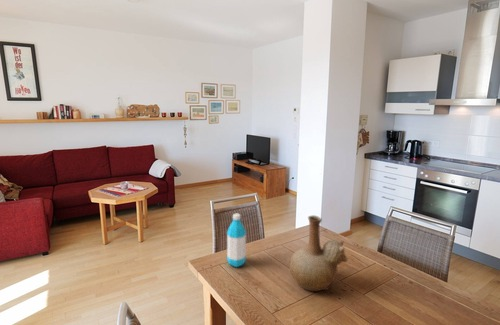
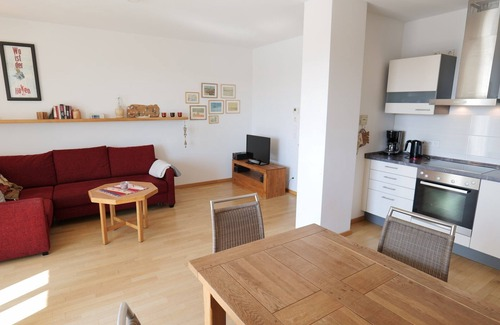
- water bottle (236, 239)
- vase (318, 251)
